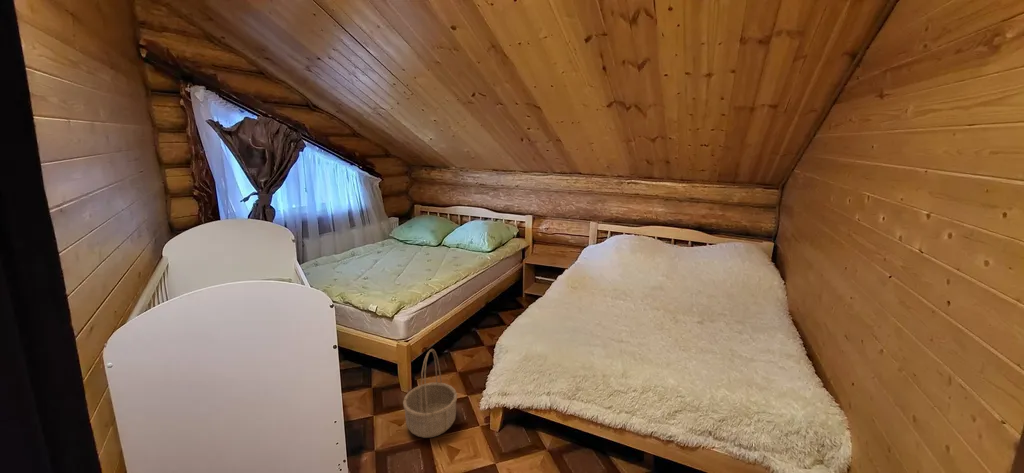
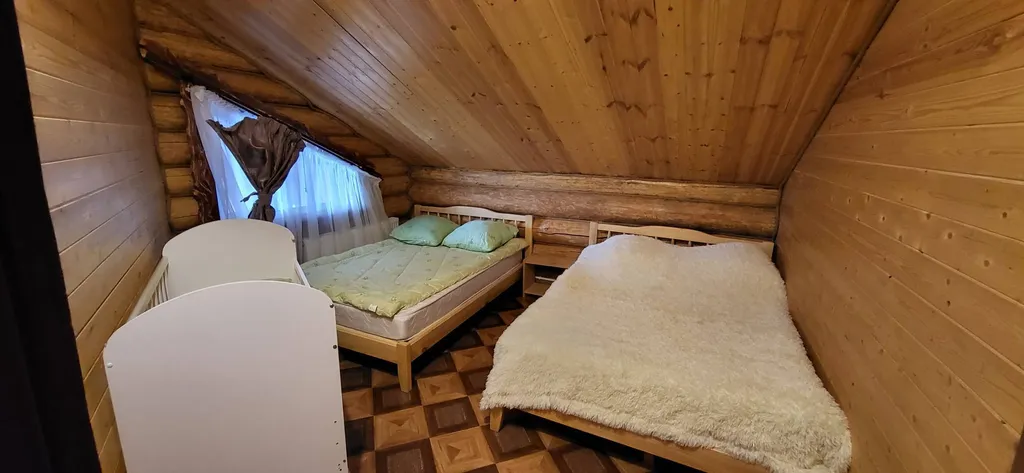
- basket (430, 388)
